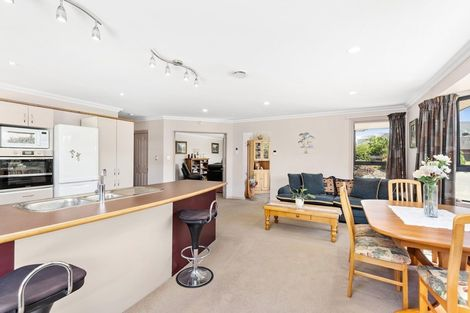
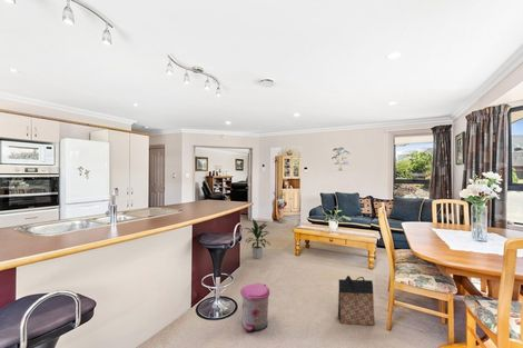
+ bag (355, 298)
+ indoor plant (258, 237)
+ trash can (255, 305)
